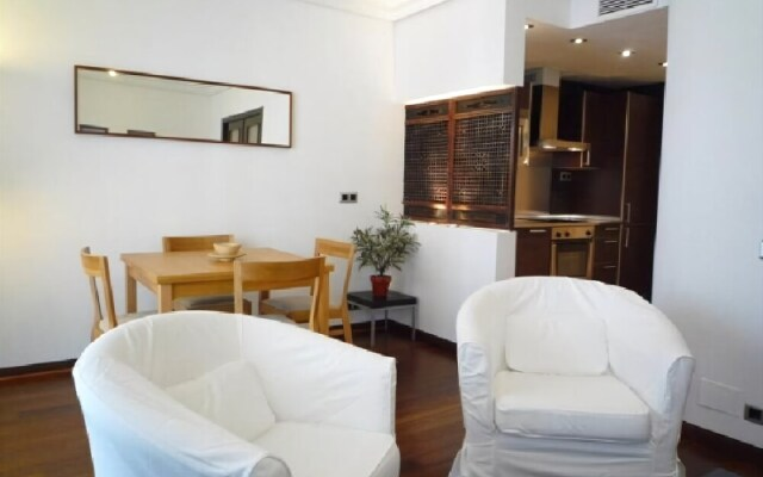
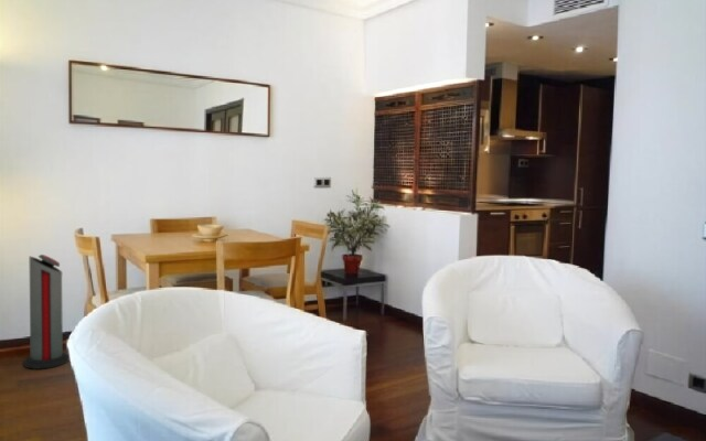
+ air purifier (46, 309)
